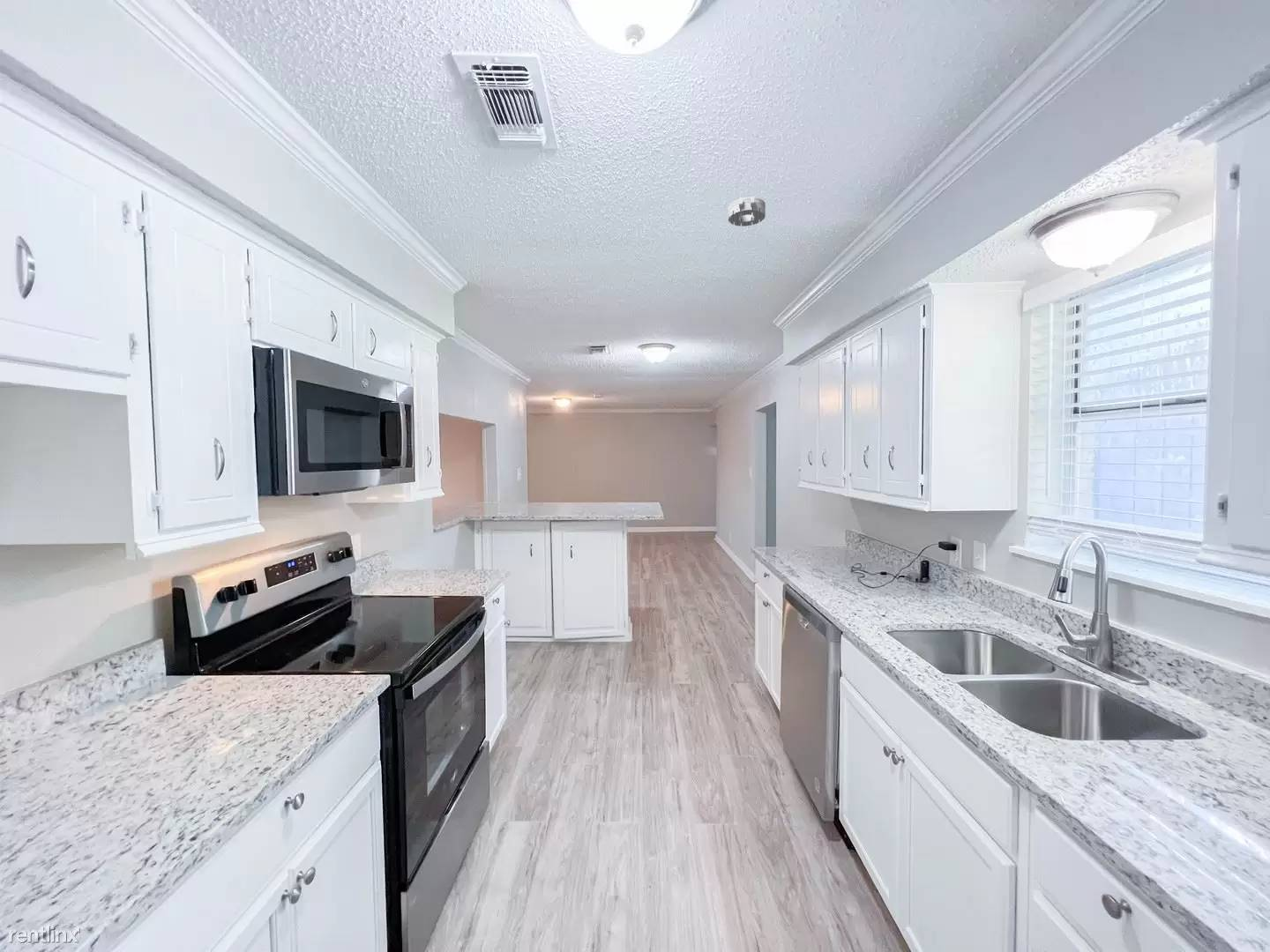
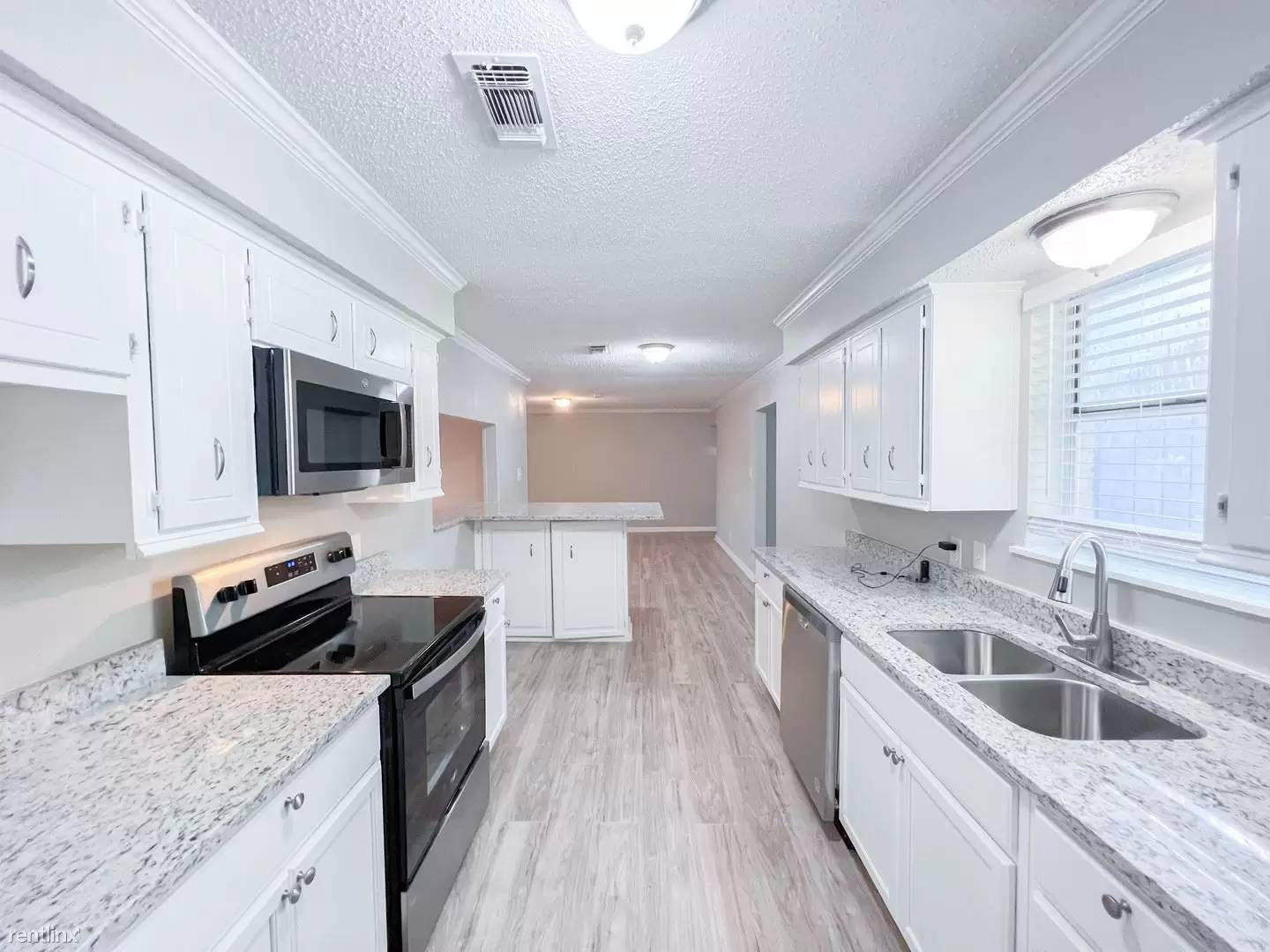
- smoke detector (746, 211)
